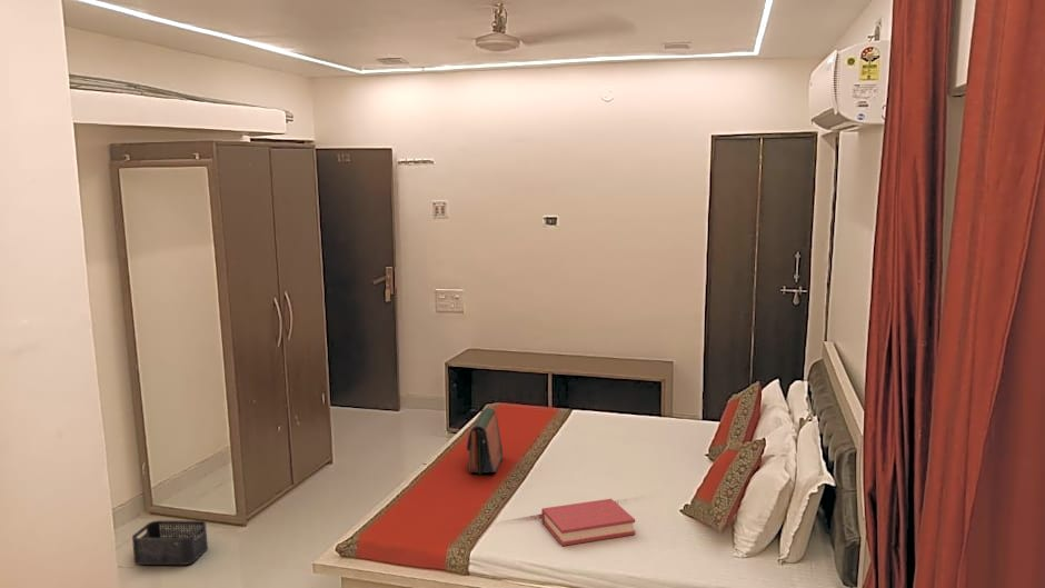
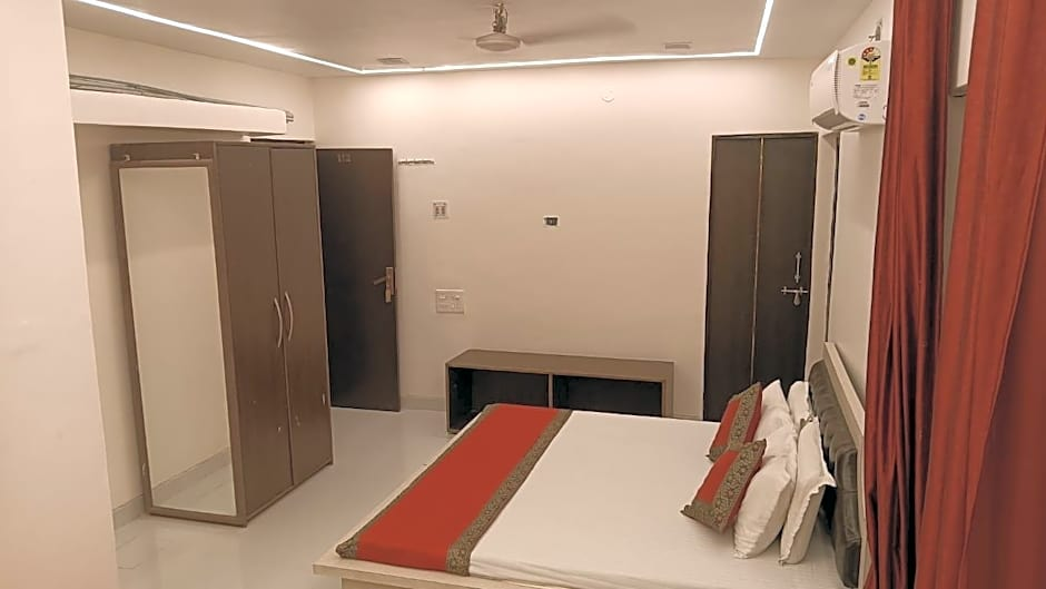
- hardback book (587, 520)
- handbag (485, 440)
- storage bin (170, 541)
